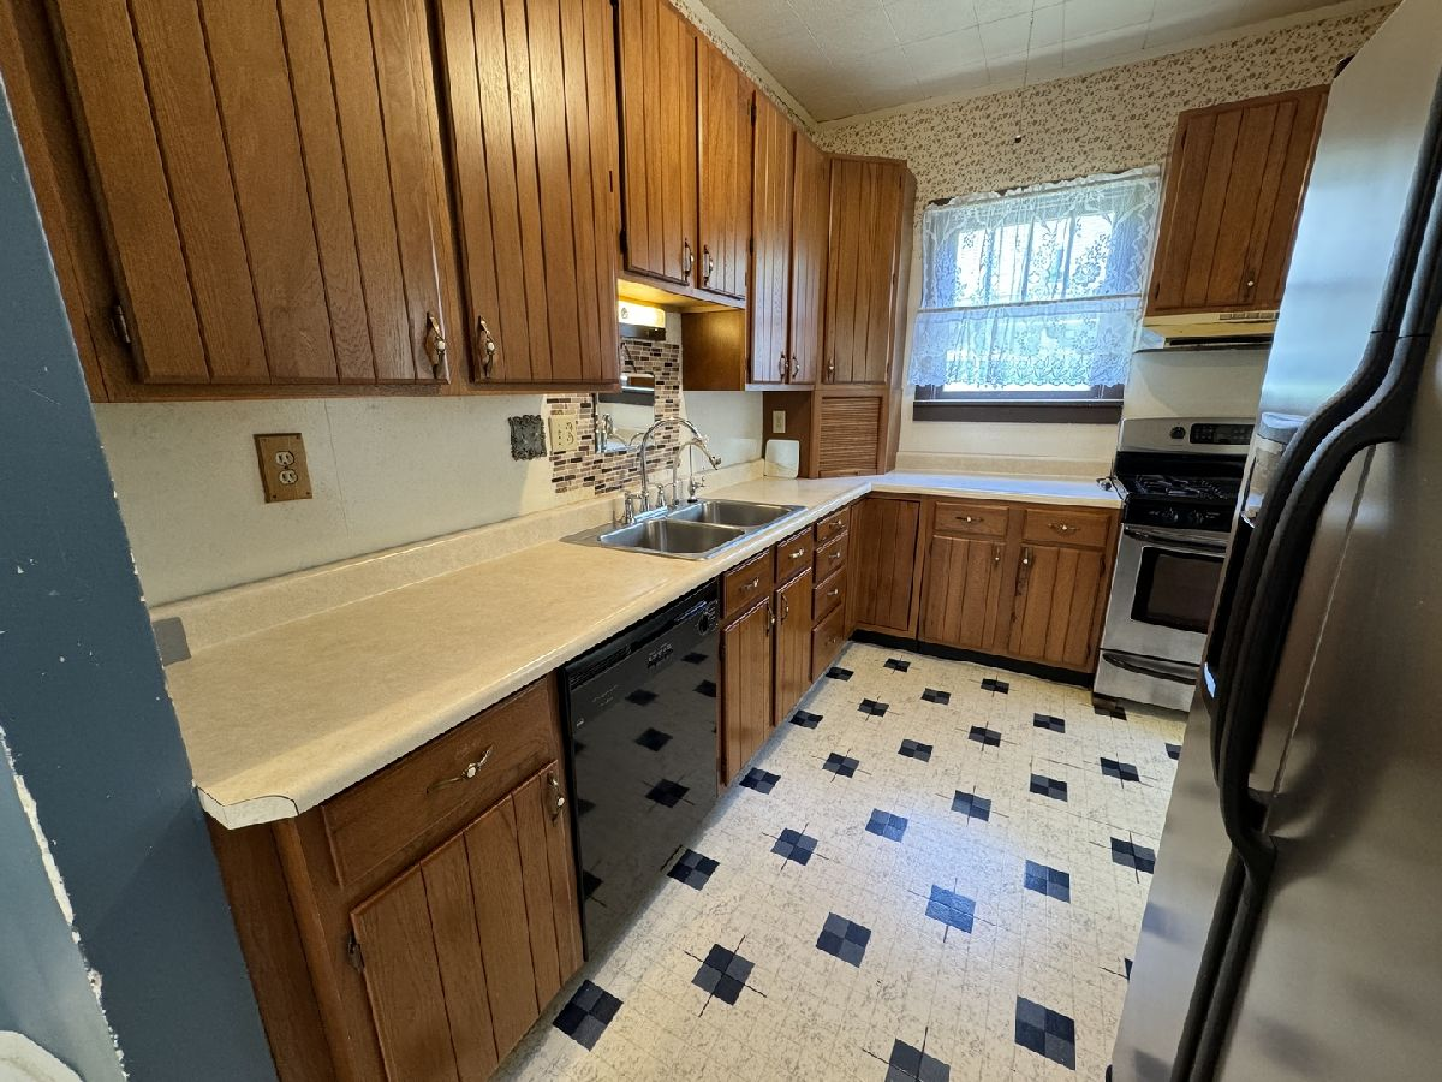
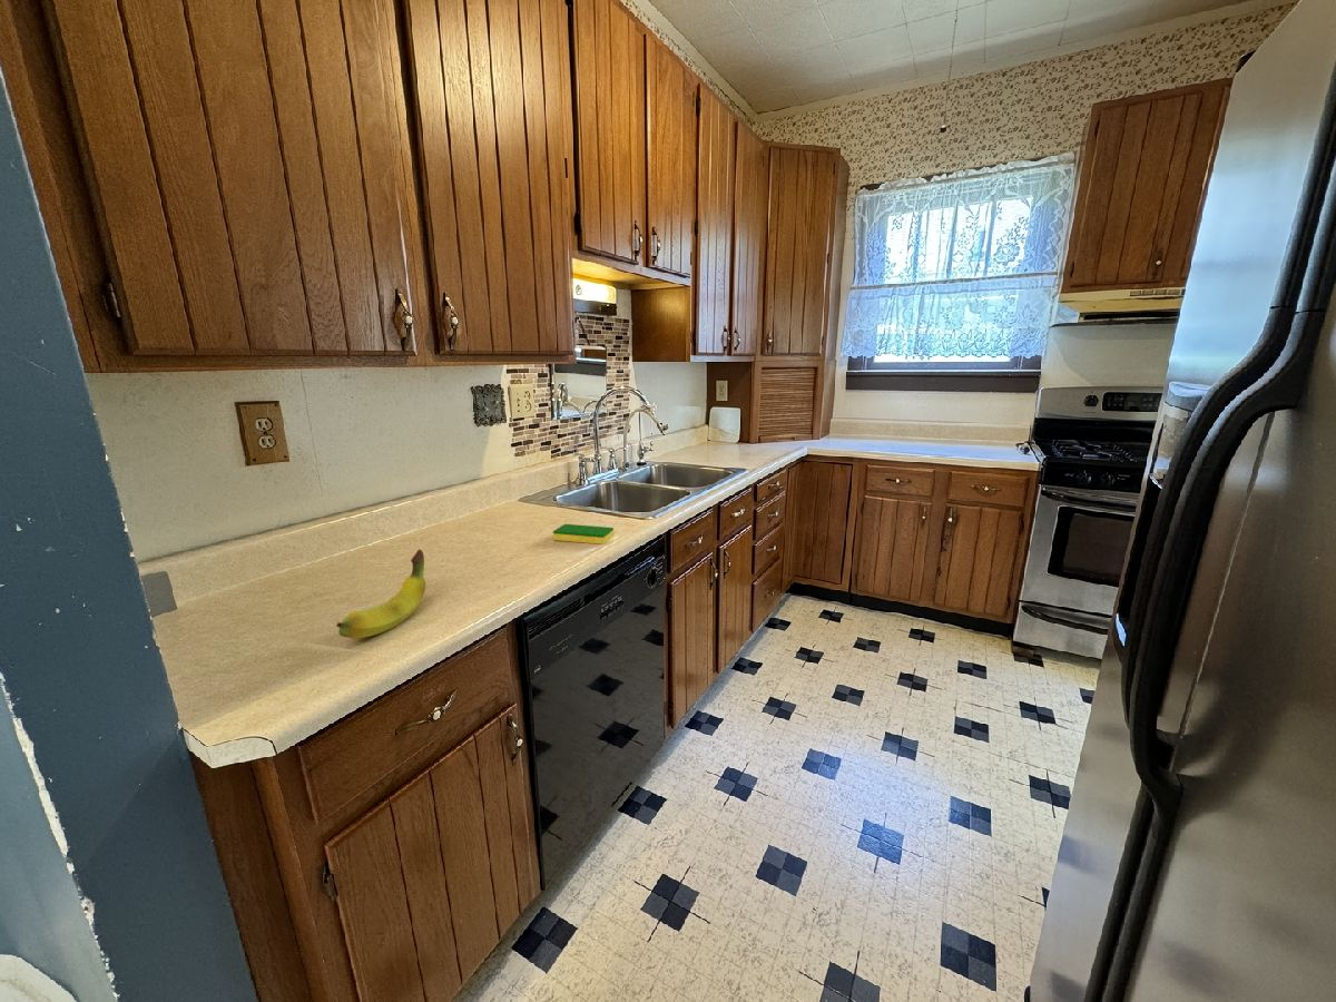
+ fruit (389, 600)
+ dish sponge (583, 533)
